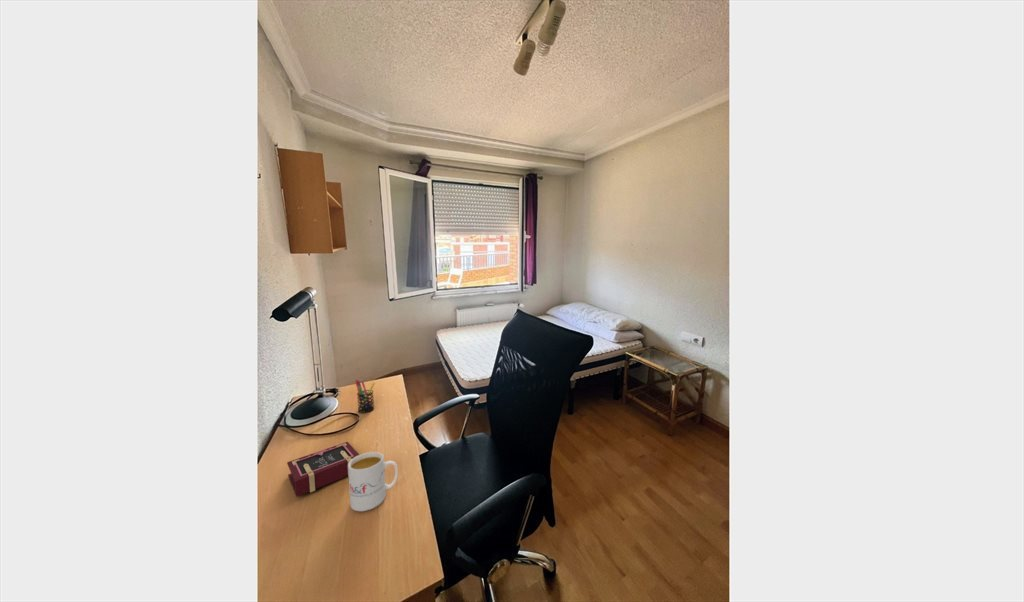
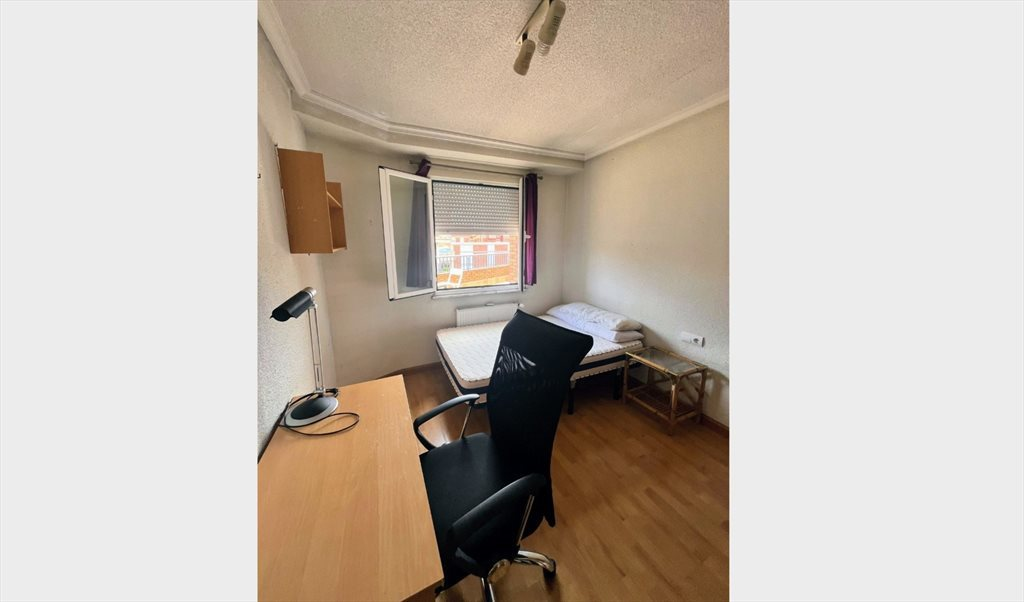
- book (324, 465)
- pen holder (363, 395)
- mug (374, 478)
